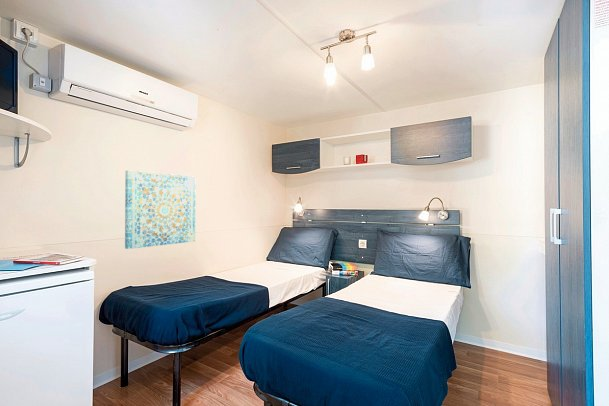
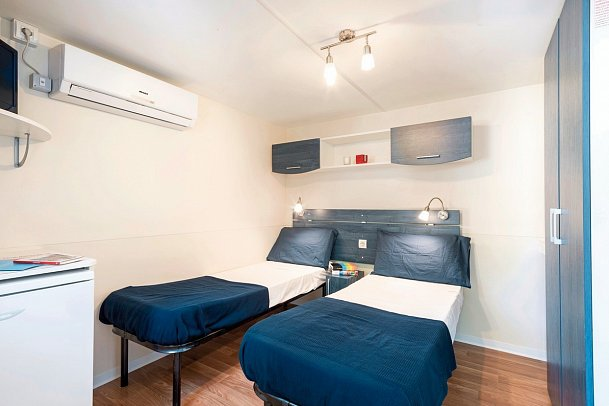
- wall art (163, 209)
